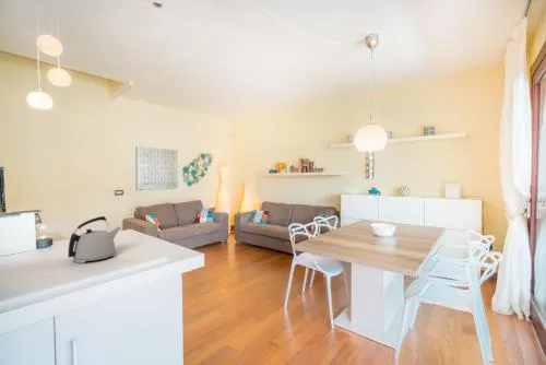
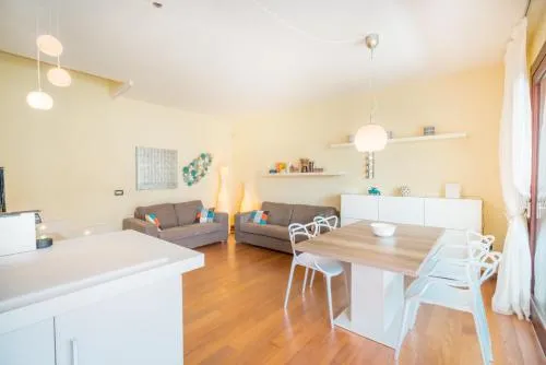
- kettle (96, 236)
